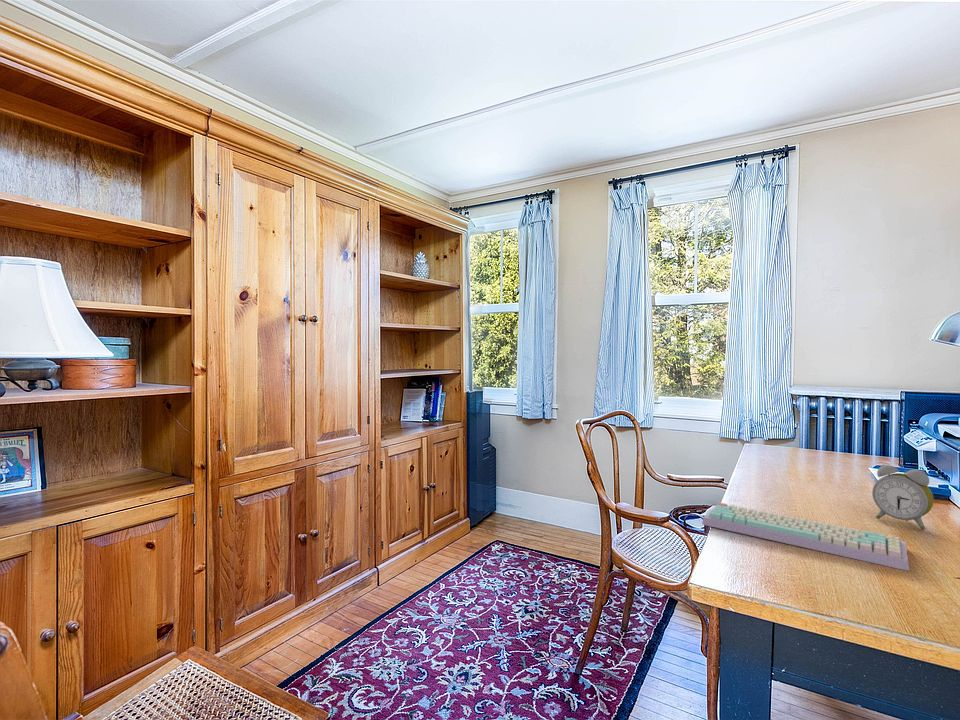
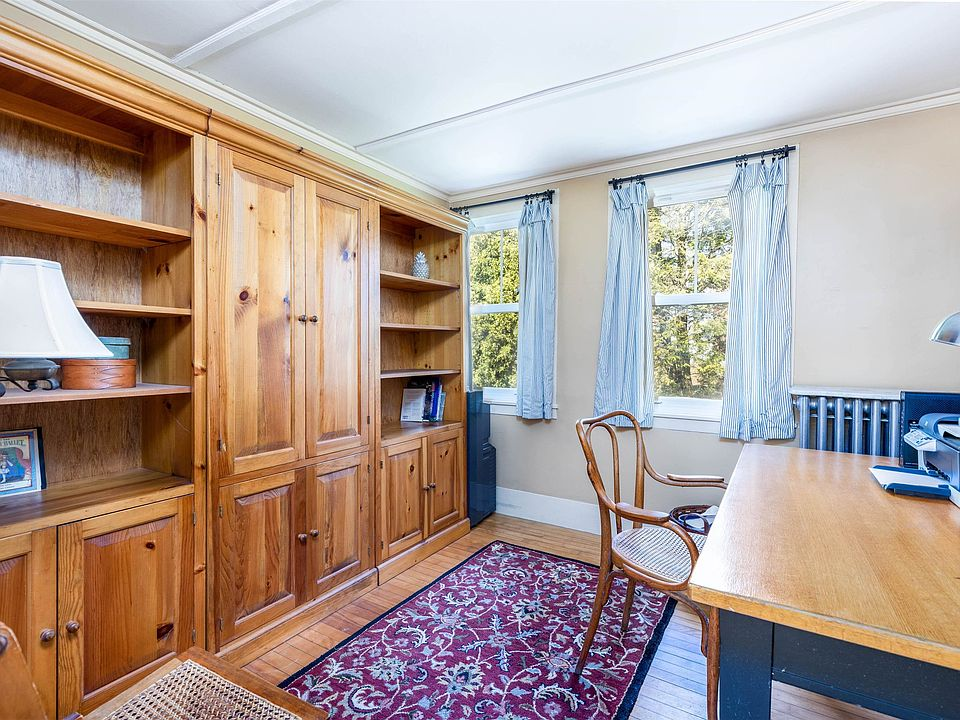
- alarm clock (903, 495)
- keyboard (797, 530)
